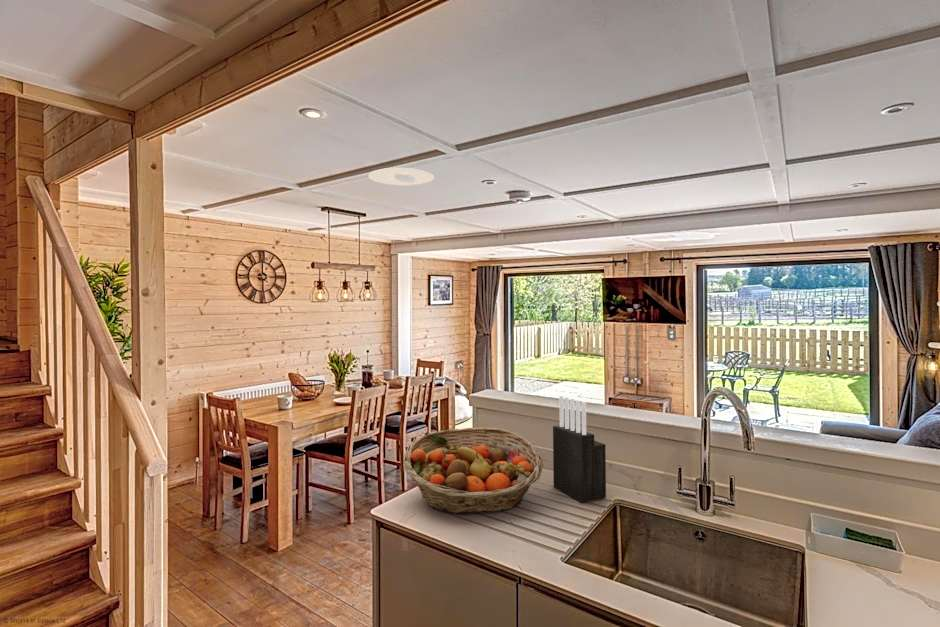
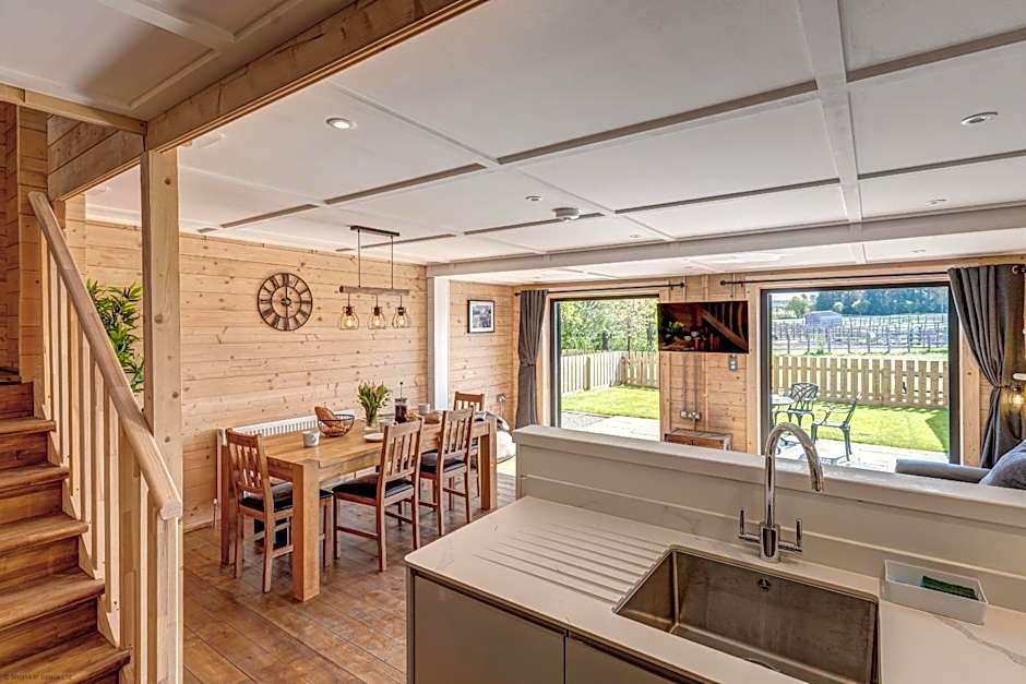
- knife block (581, 444)
- fruit basket (473, 468)
- recessed light (401, 173)
